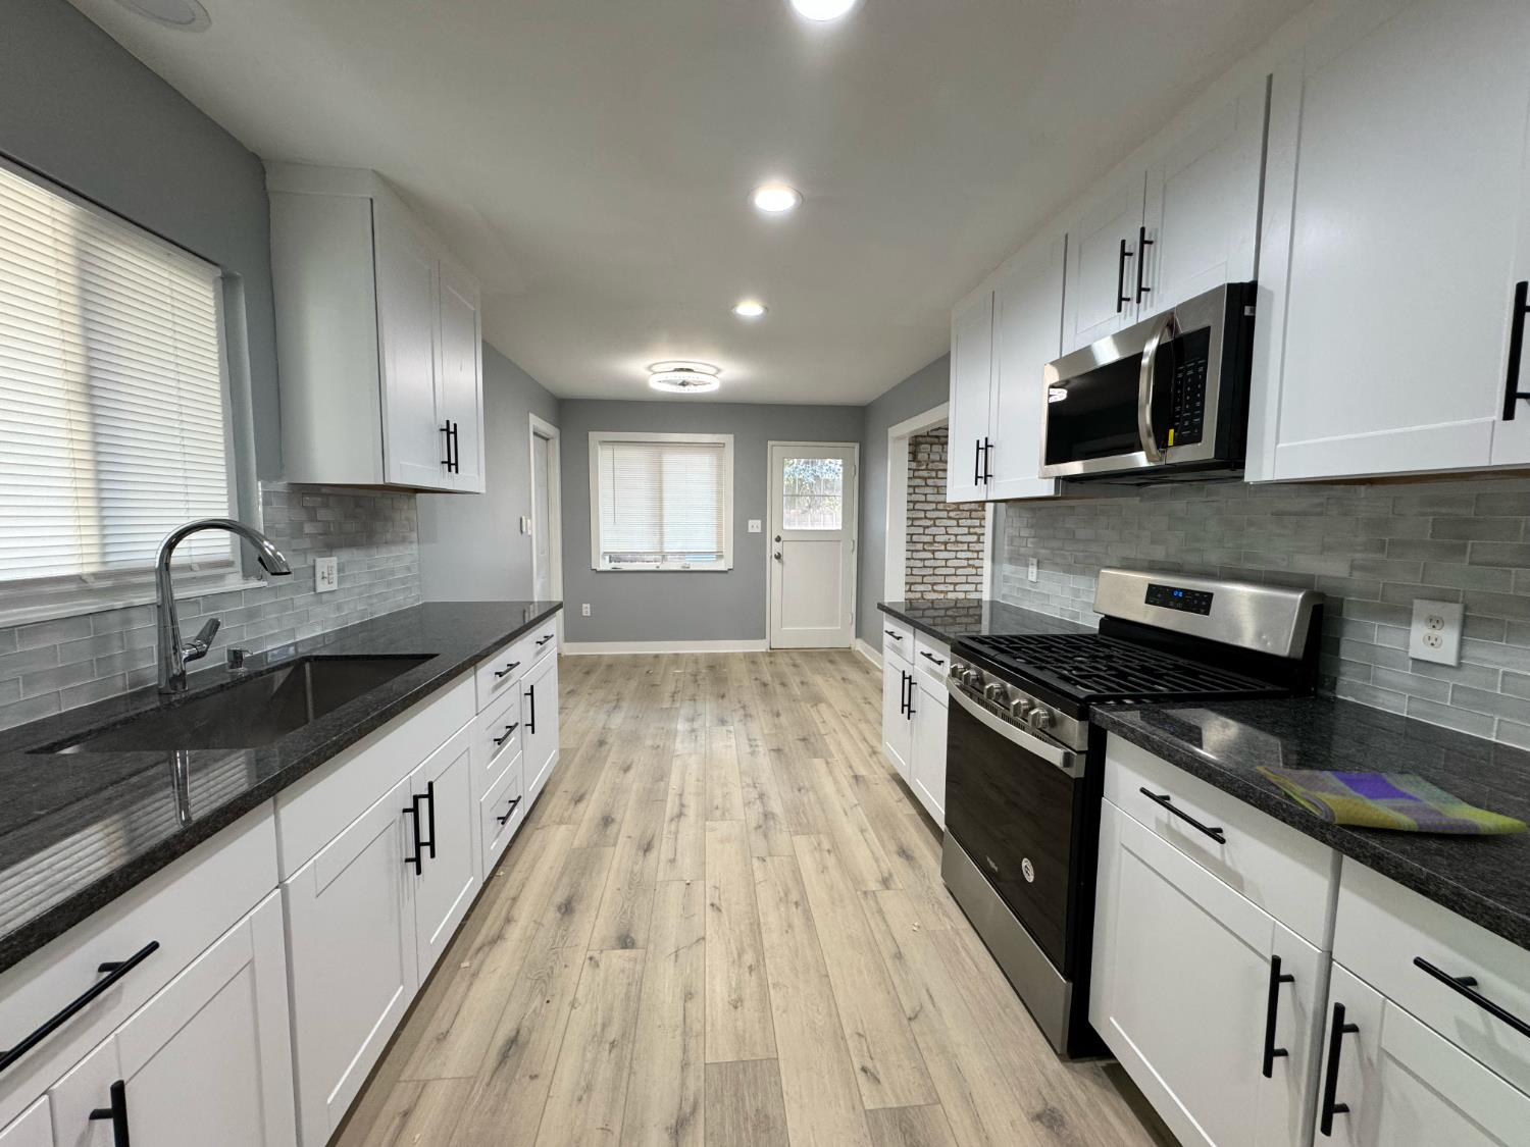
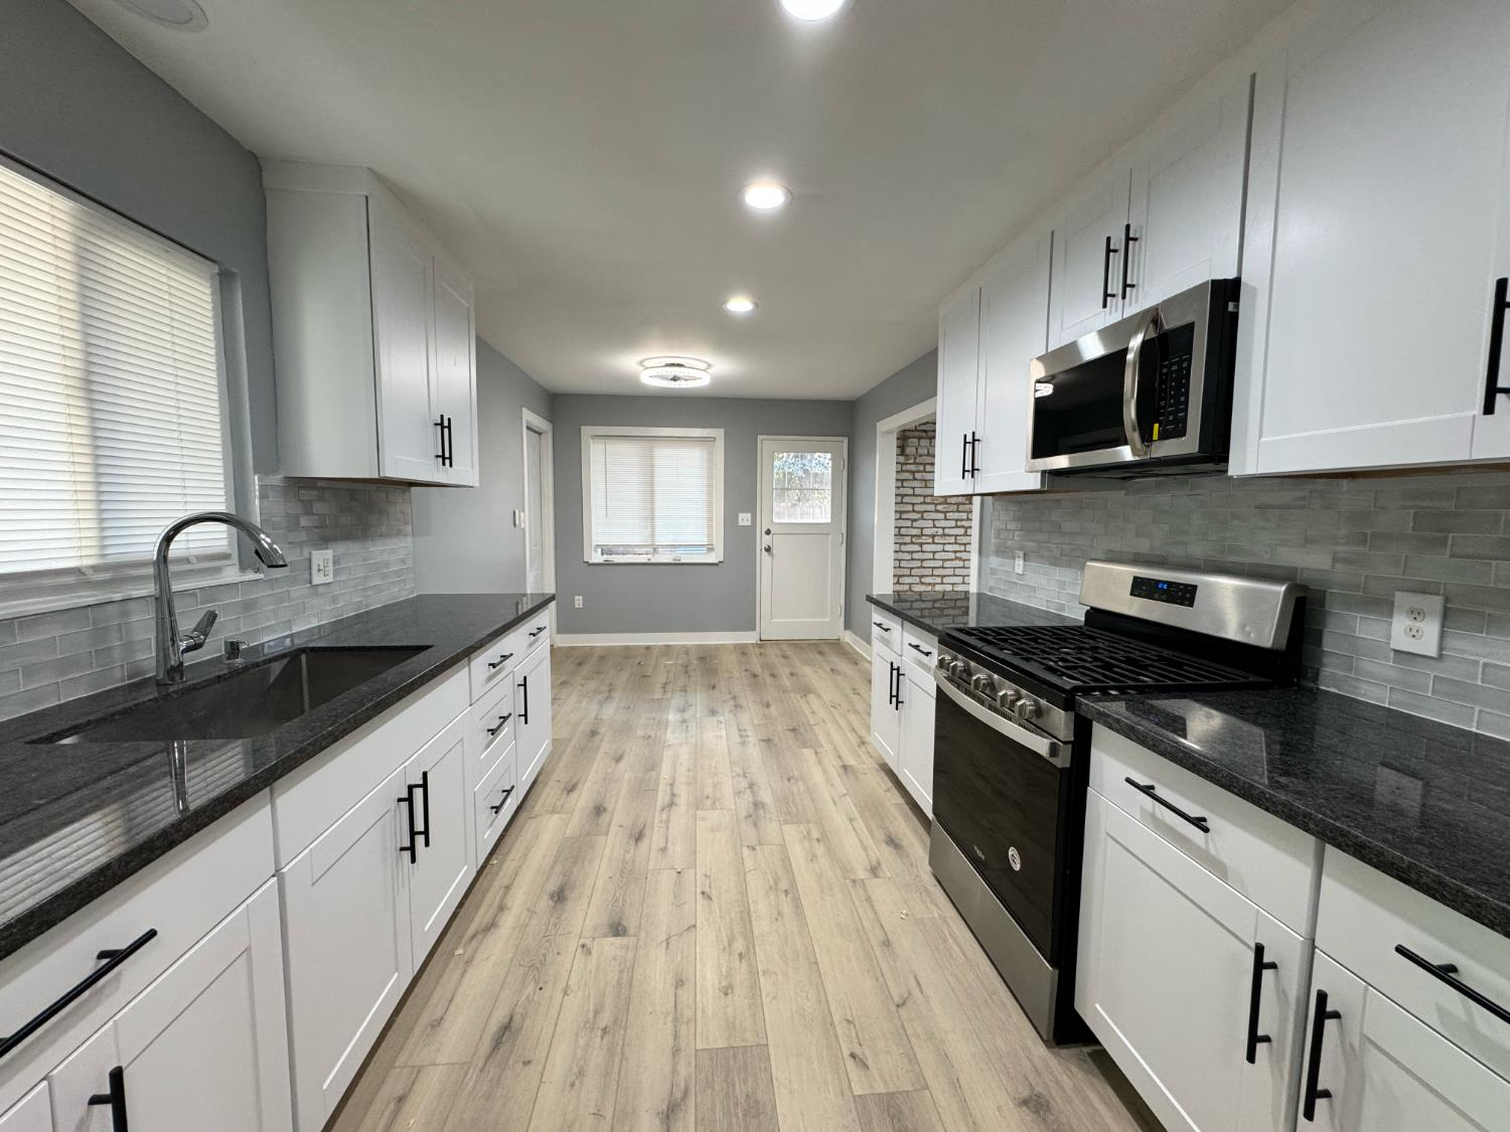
- dish towel (1377, 798)
